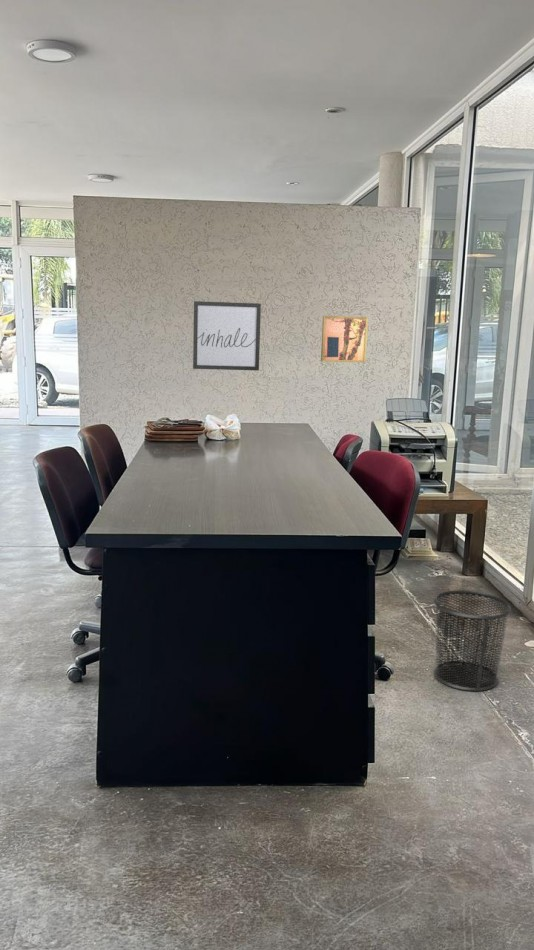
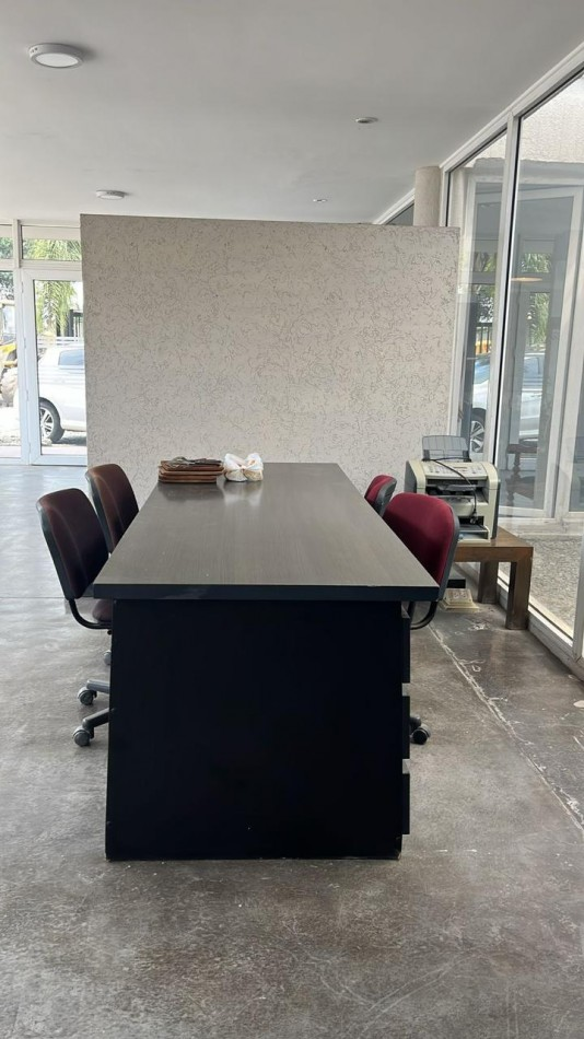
- wall art (226, 336)
- trash can (468, 640)
- wall art (344, 339)
